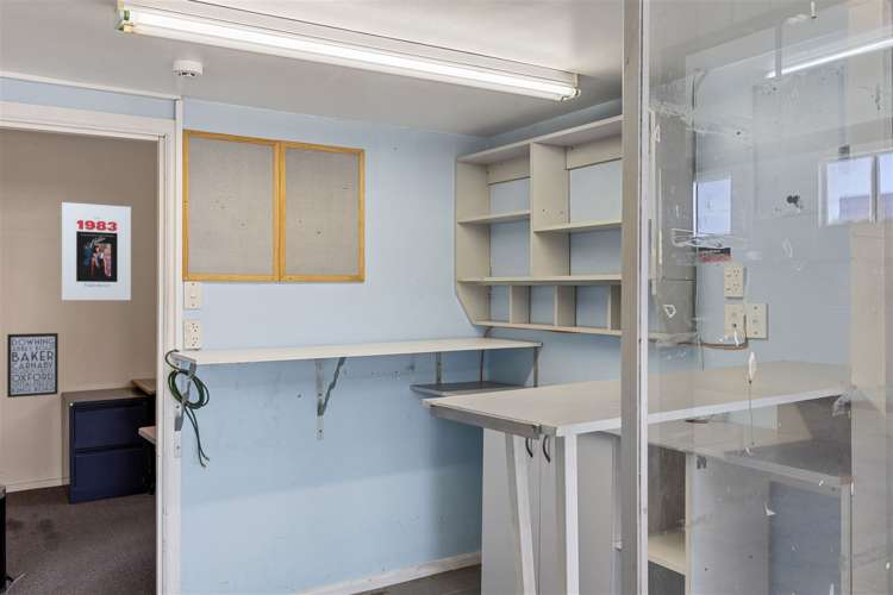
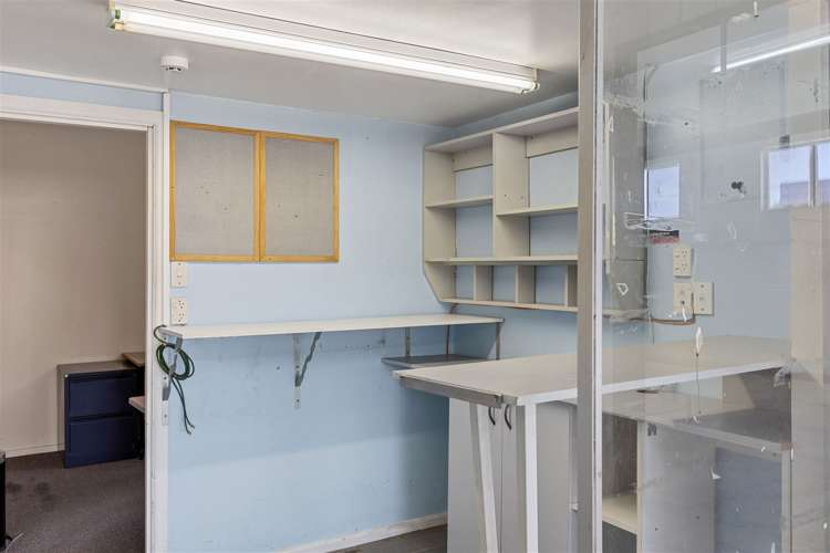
- wall art (32, 364)
- movie poster (96, 252)
